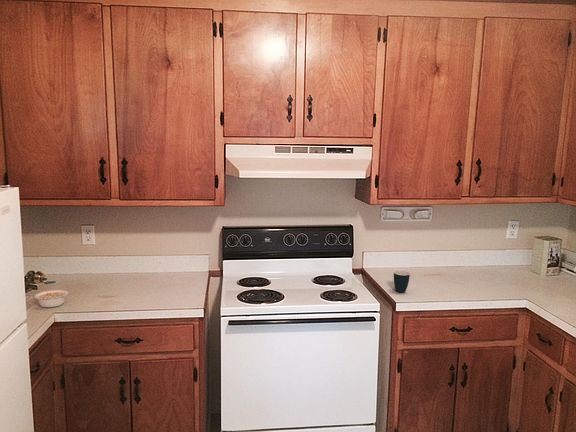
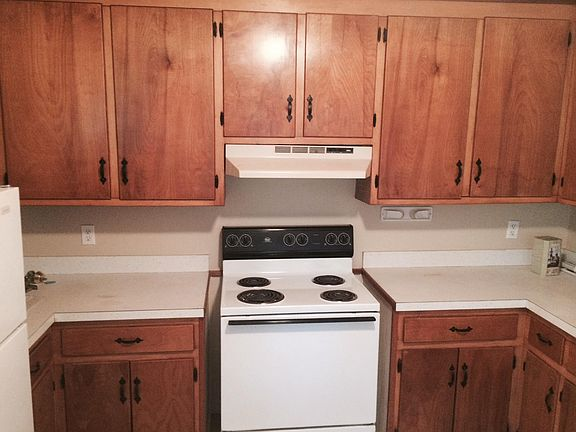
- mug (400, 281)
- legume (53, 298)
